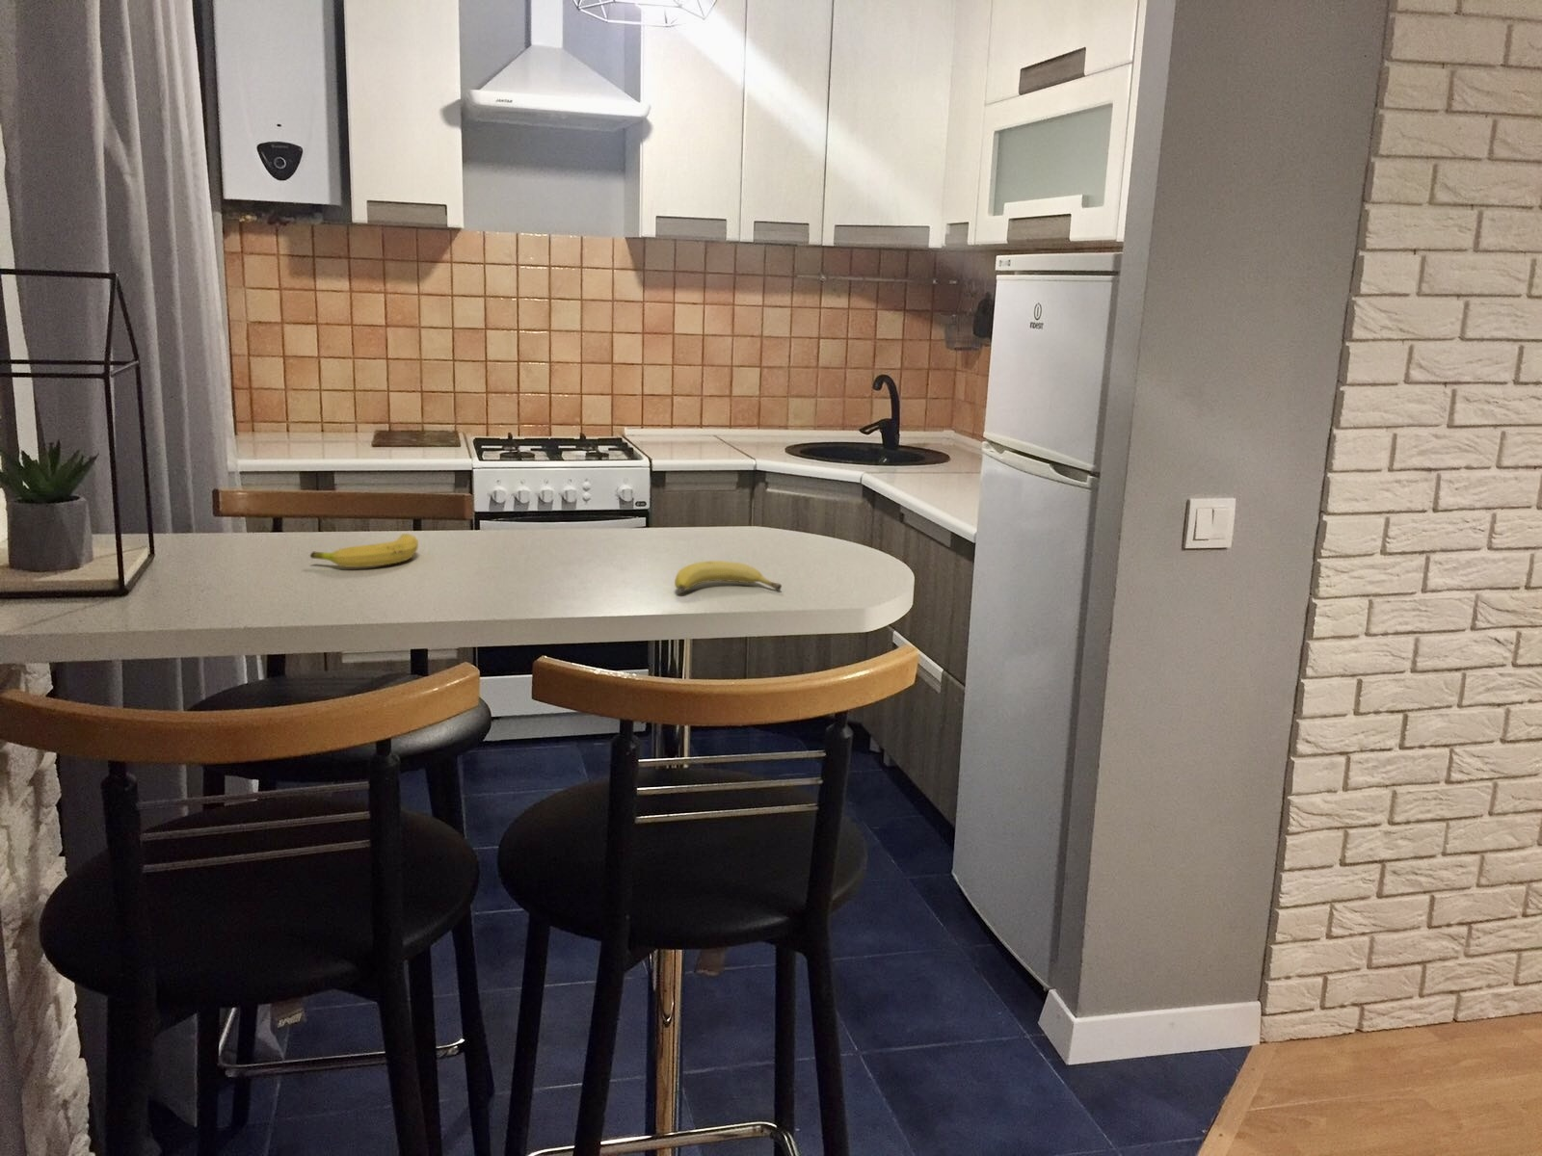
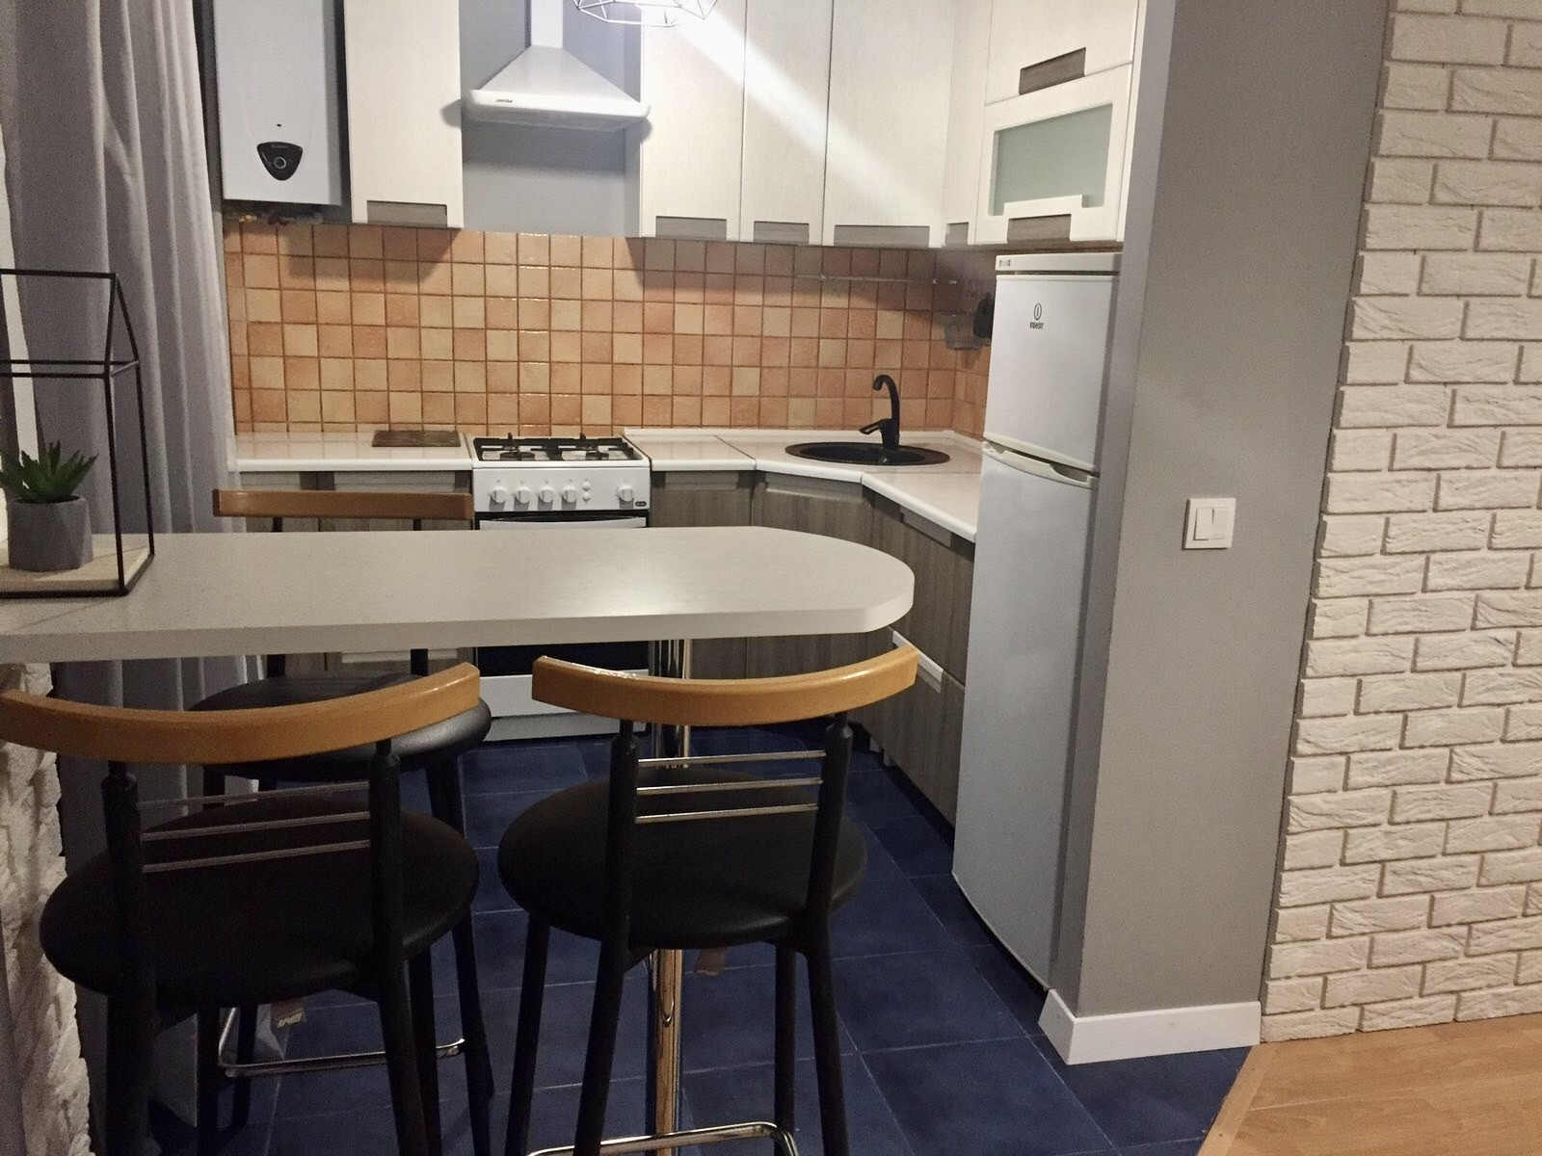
- fruit (722, 576)
- fruit (367, 549)
